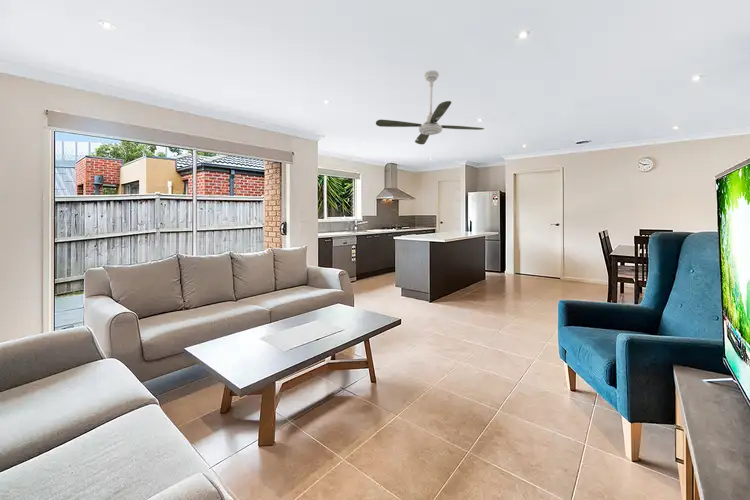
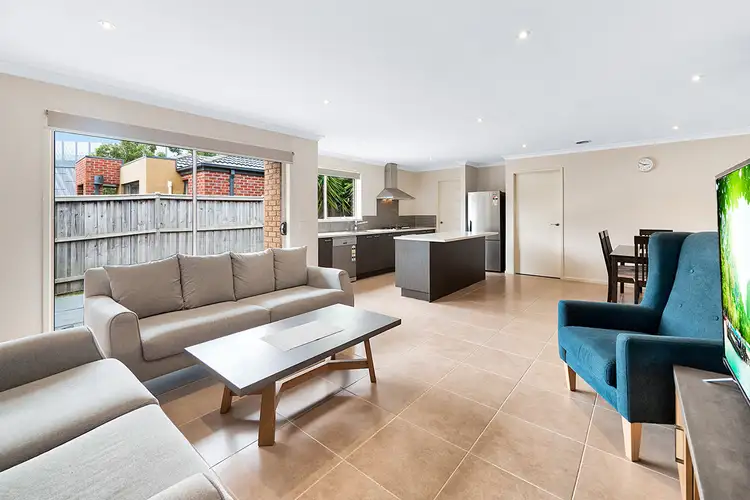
- ceiling fan (430, 102)
